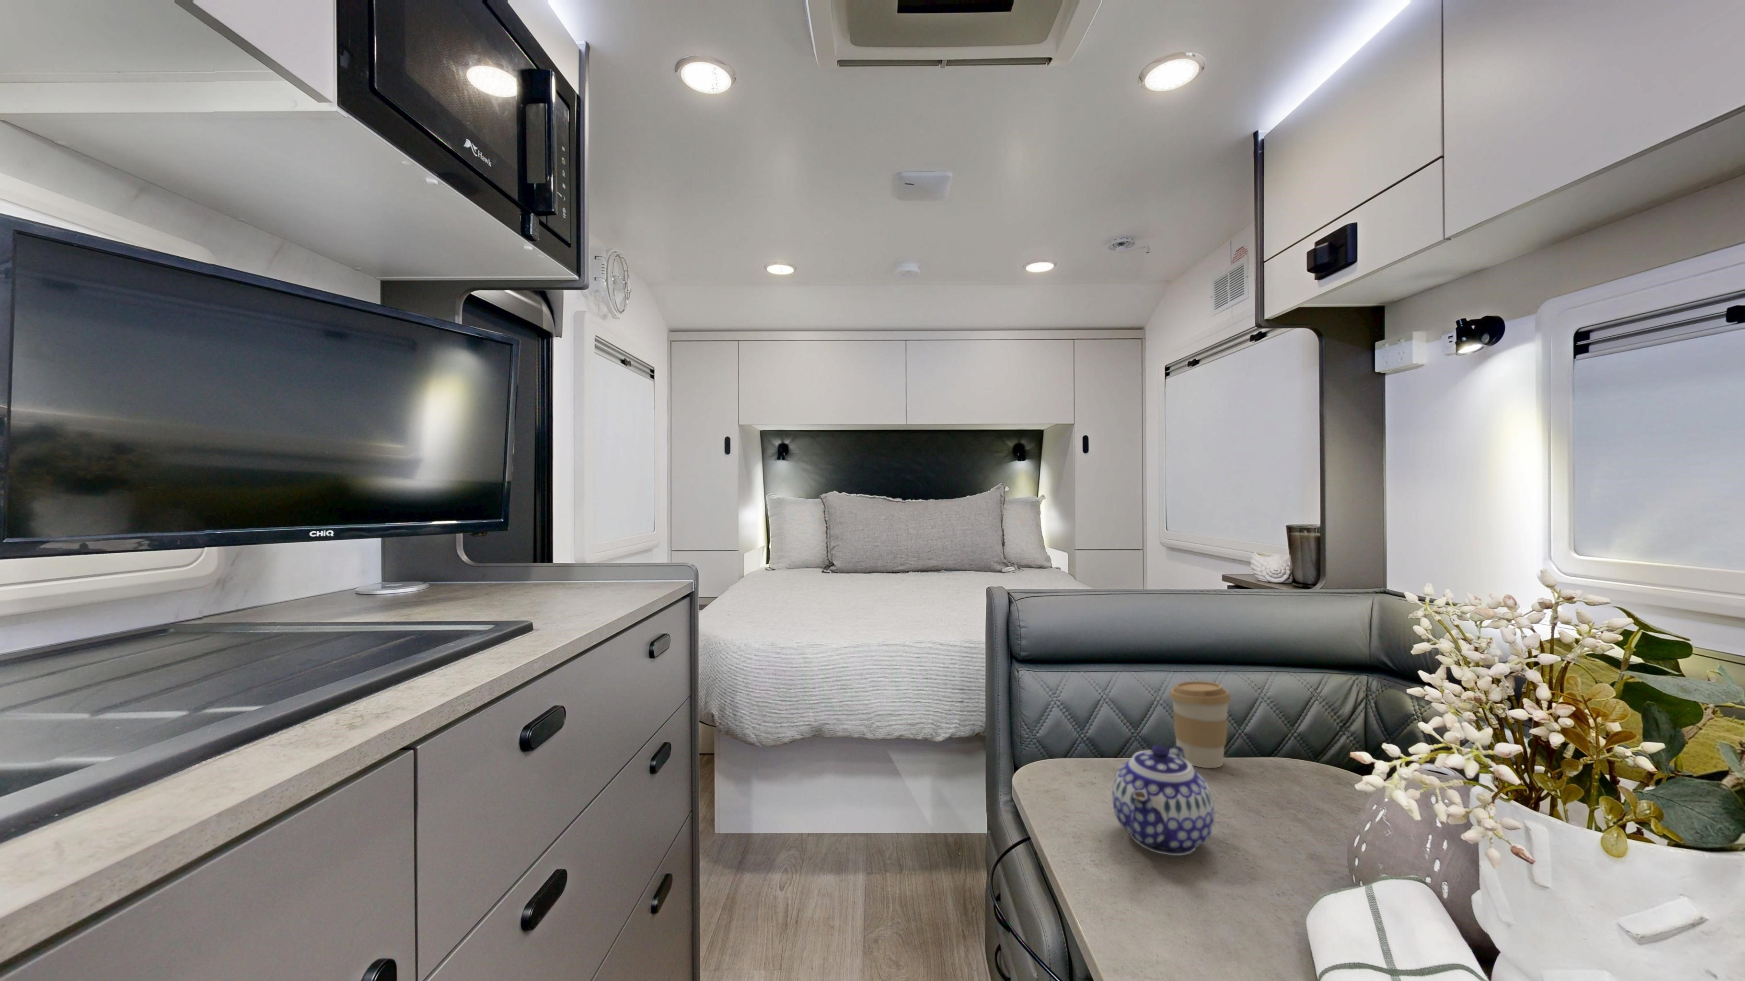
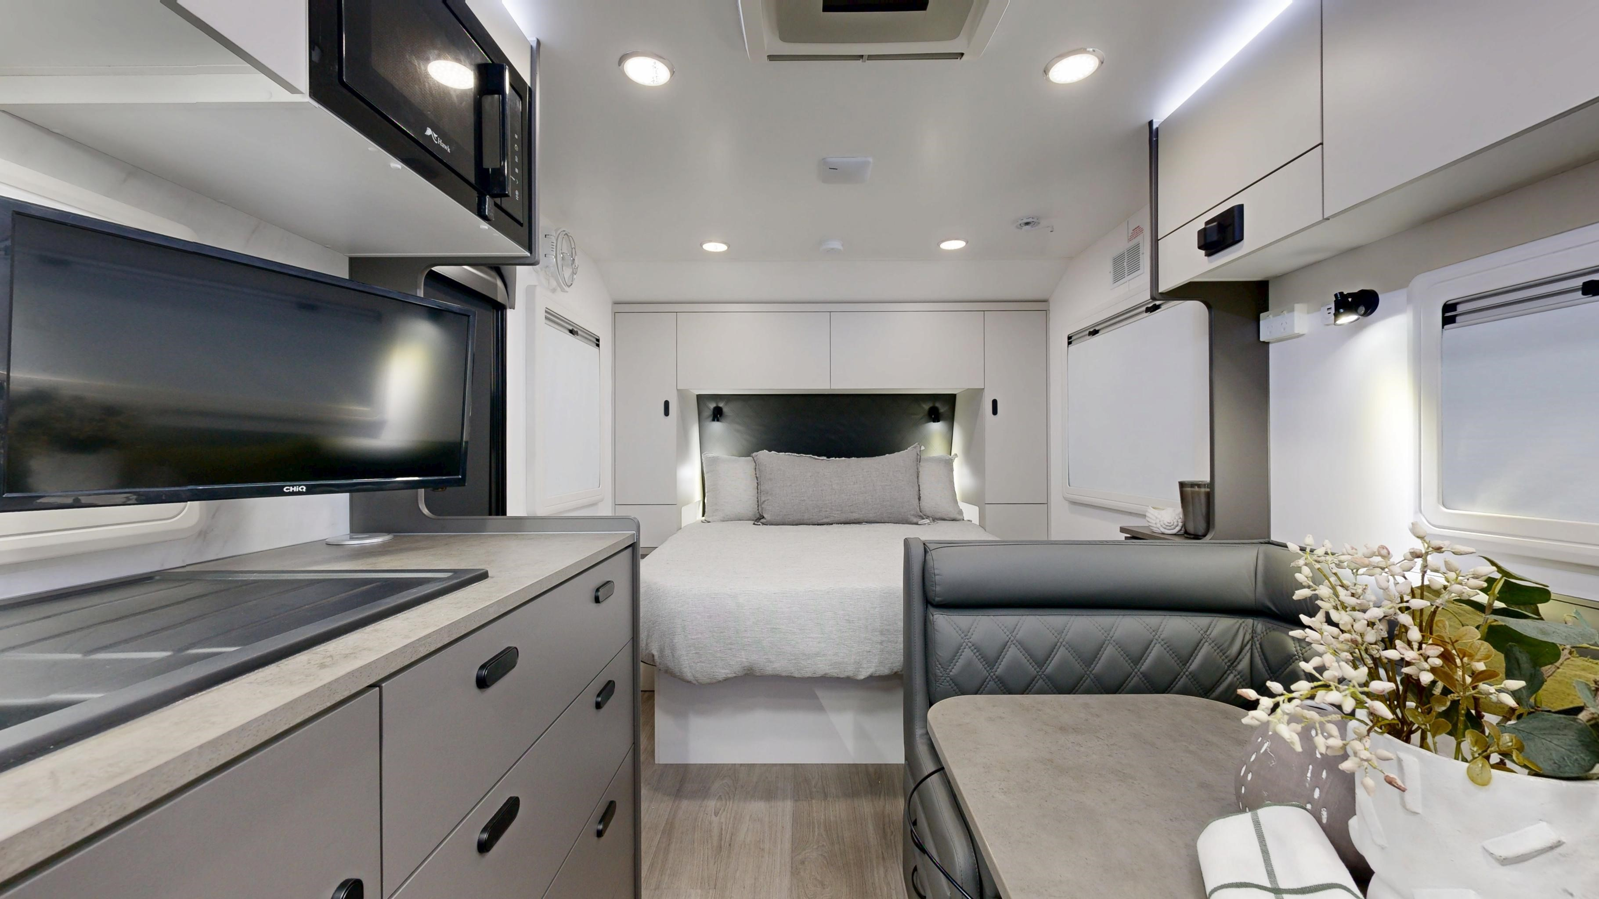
- teapot (1161, 792)
- coffee cup (1200, 721)
